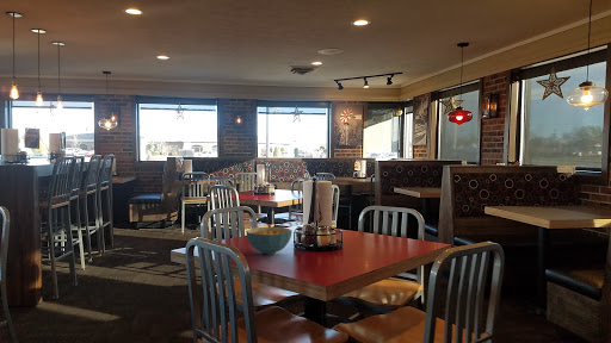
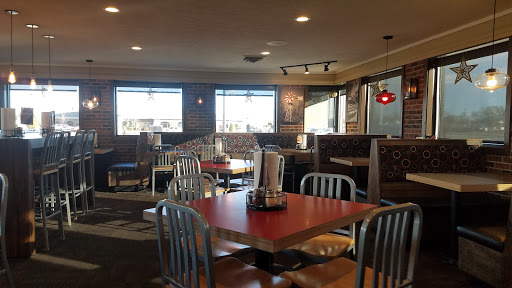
- cereal bowl (269, 241)
